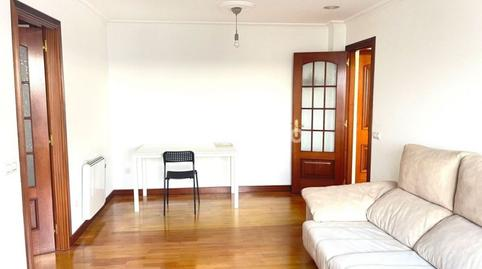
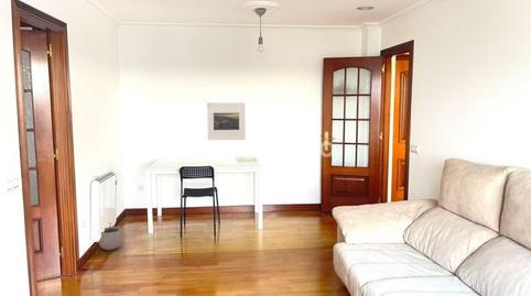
+ plant pot (110, 234)
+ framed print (226, 121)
